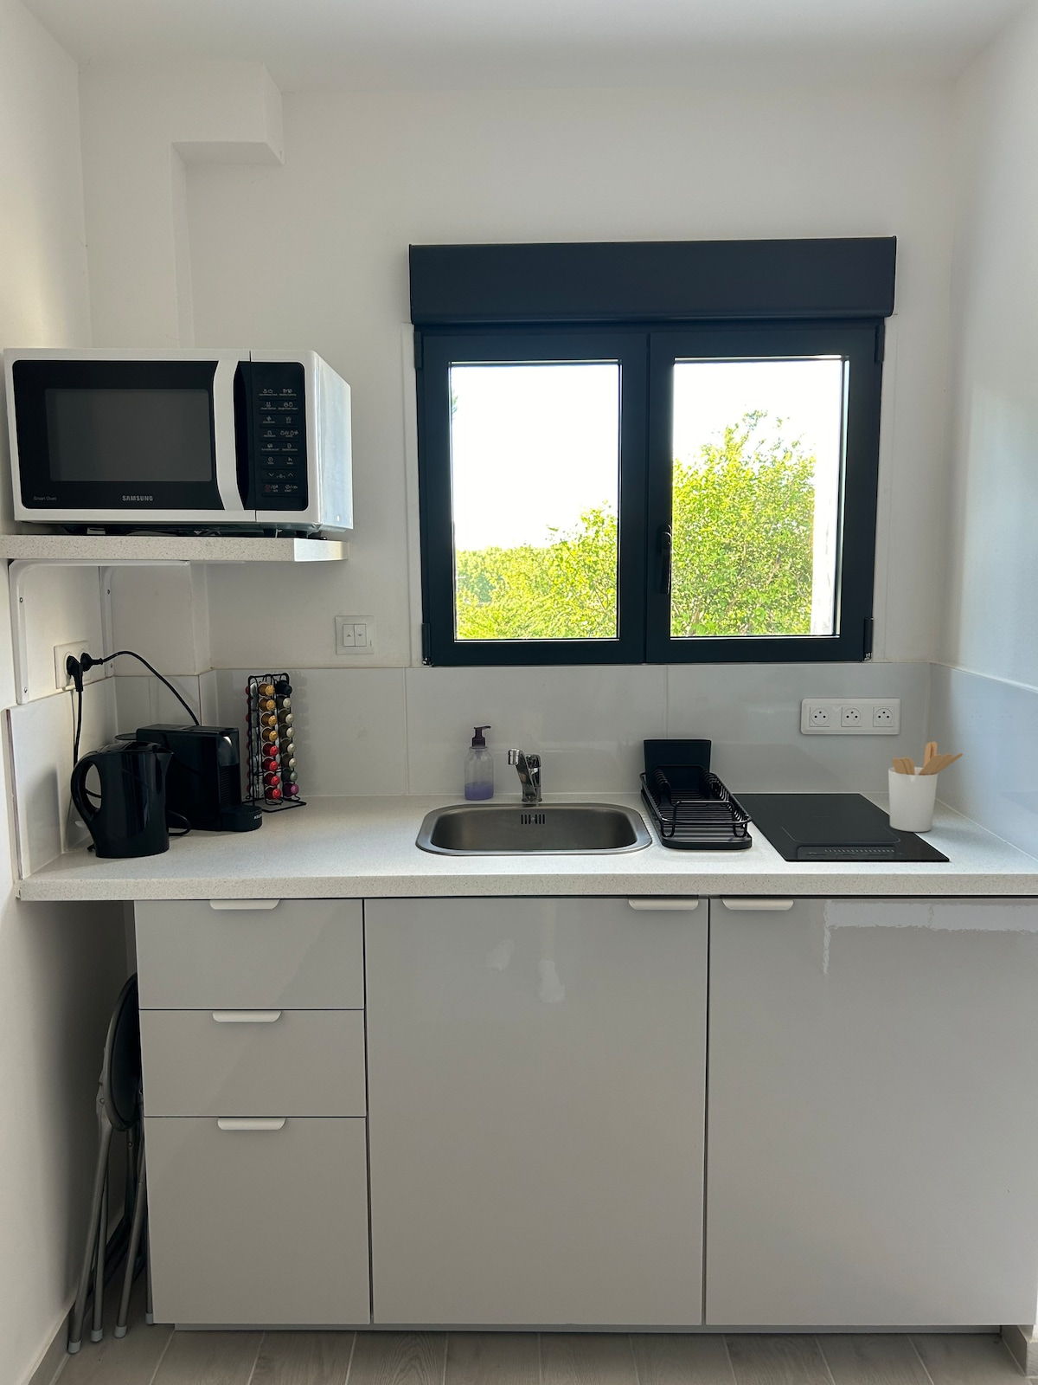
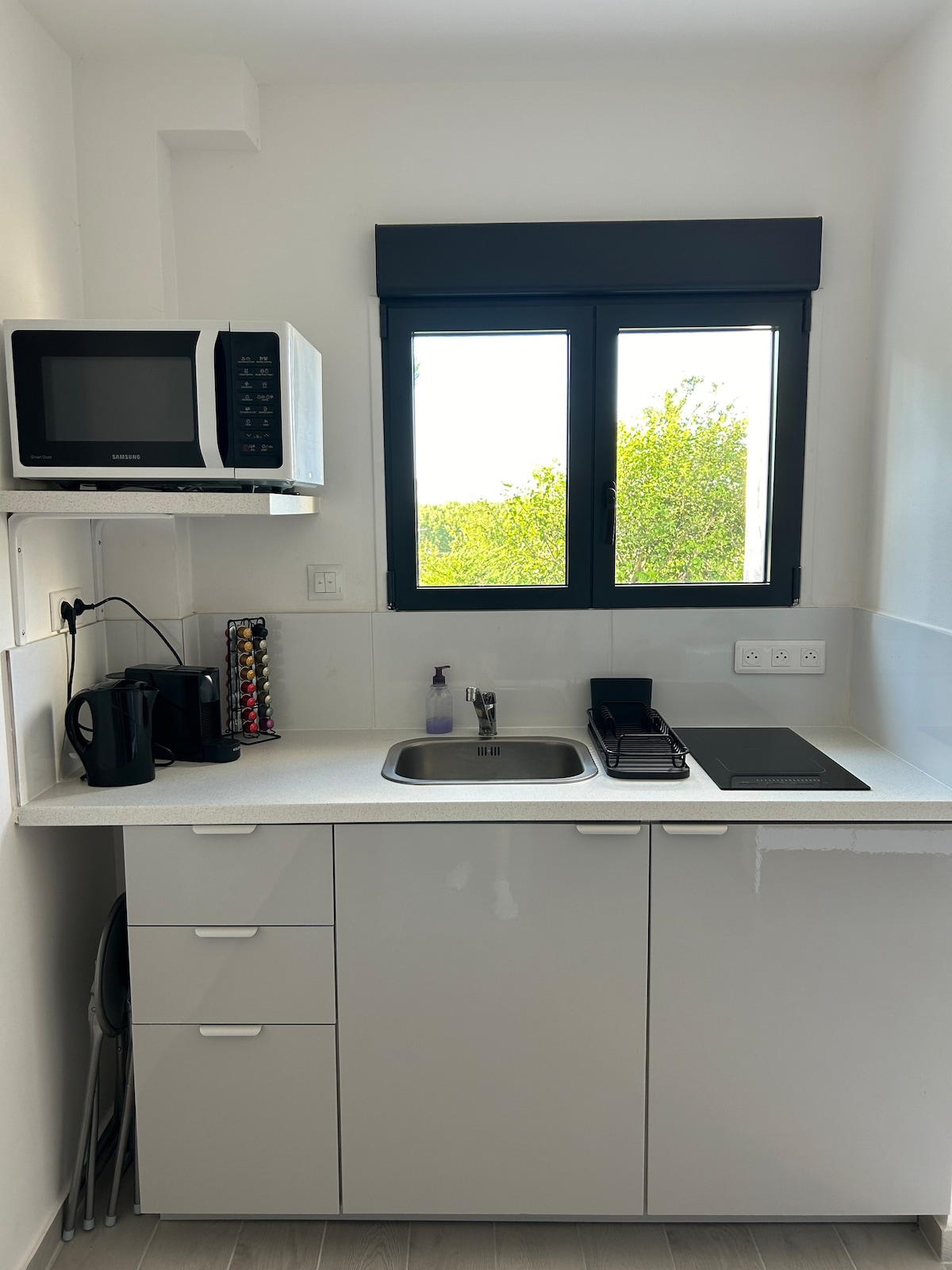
- utensil holder (922, 787)
